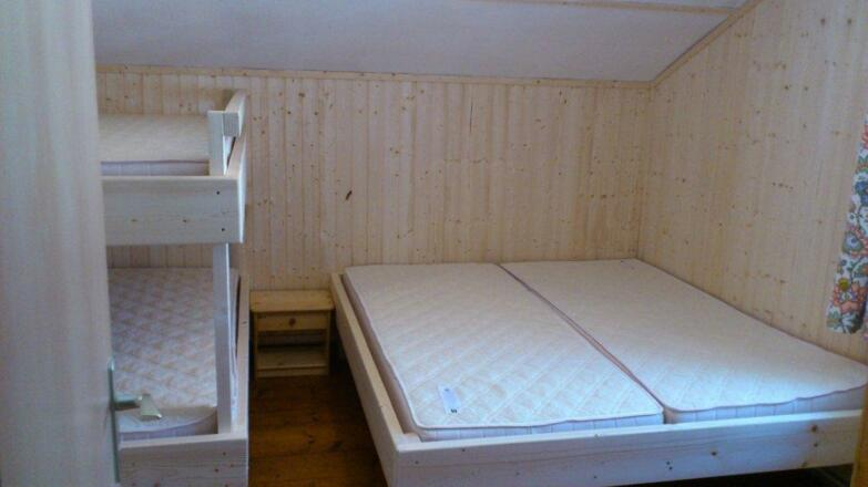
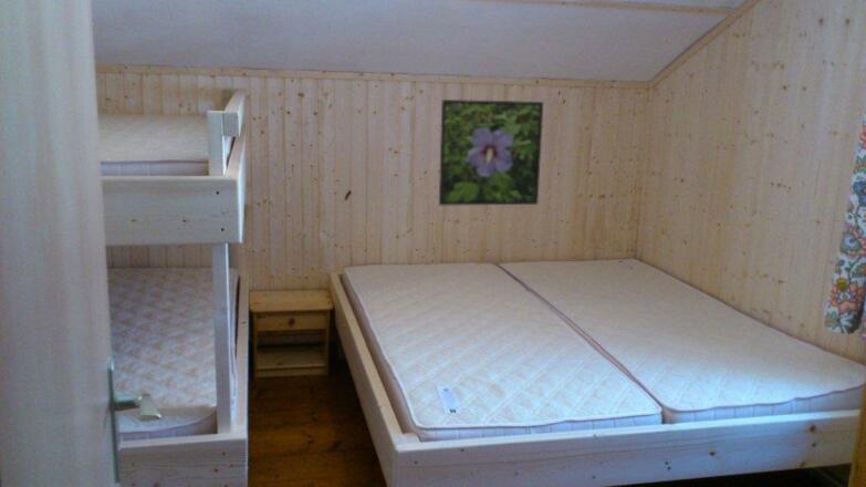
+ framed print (491, 153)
